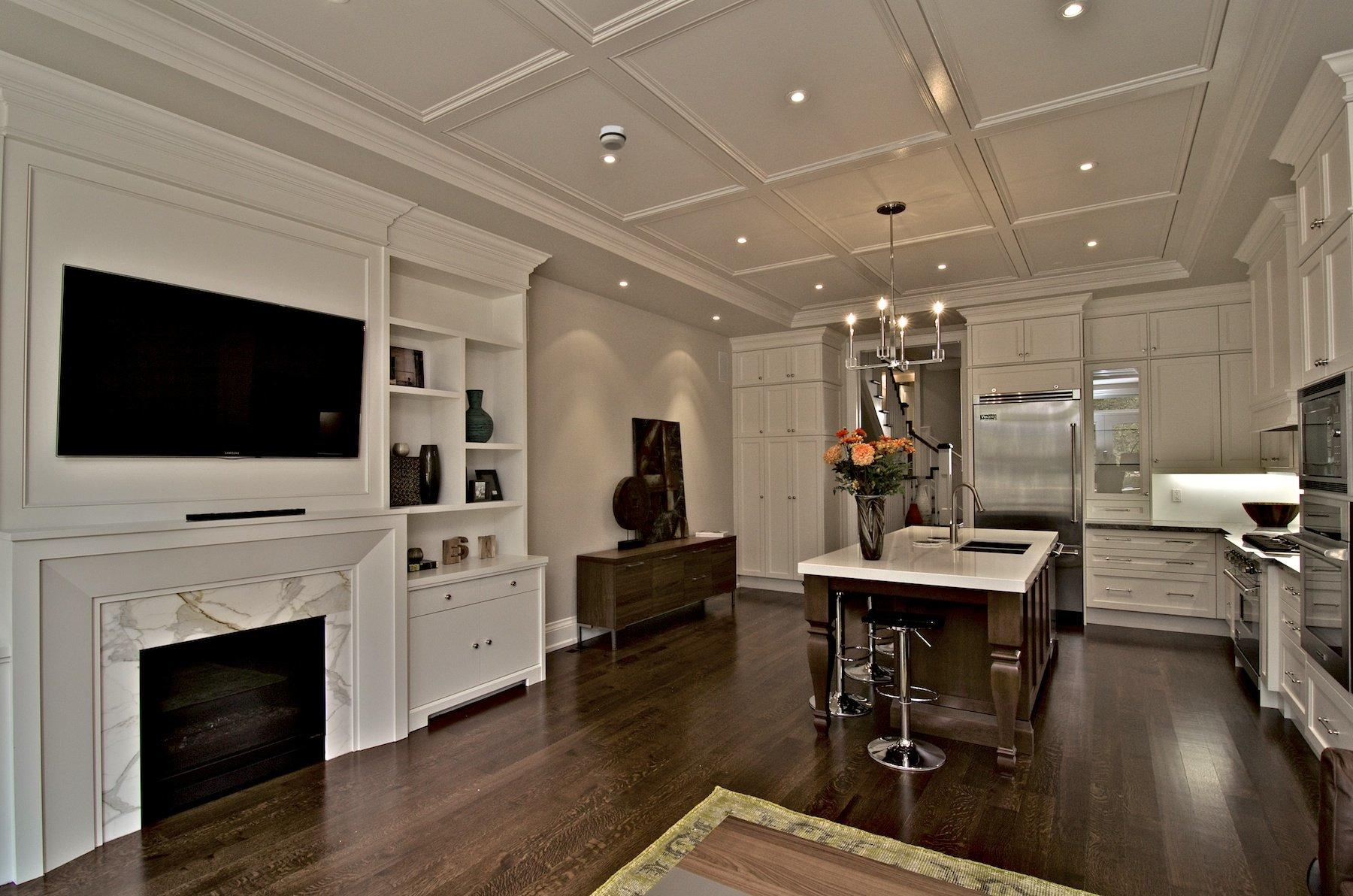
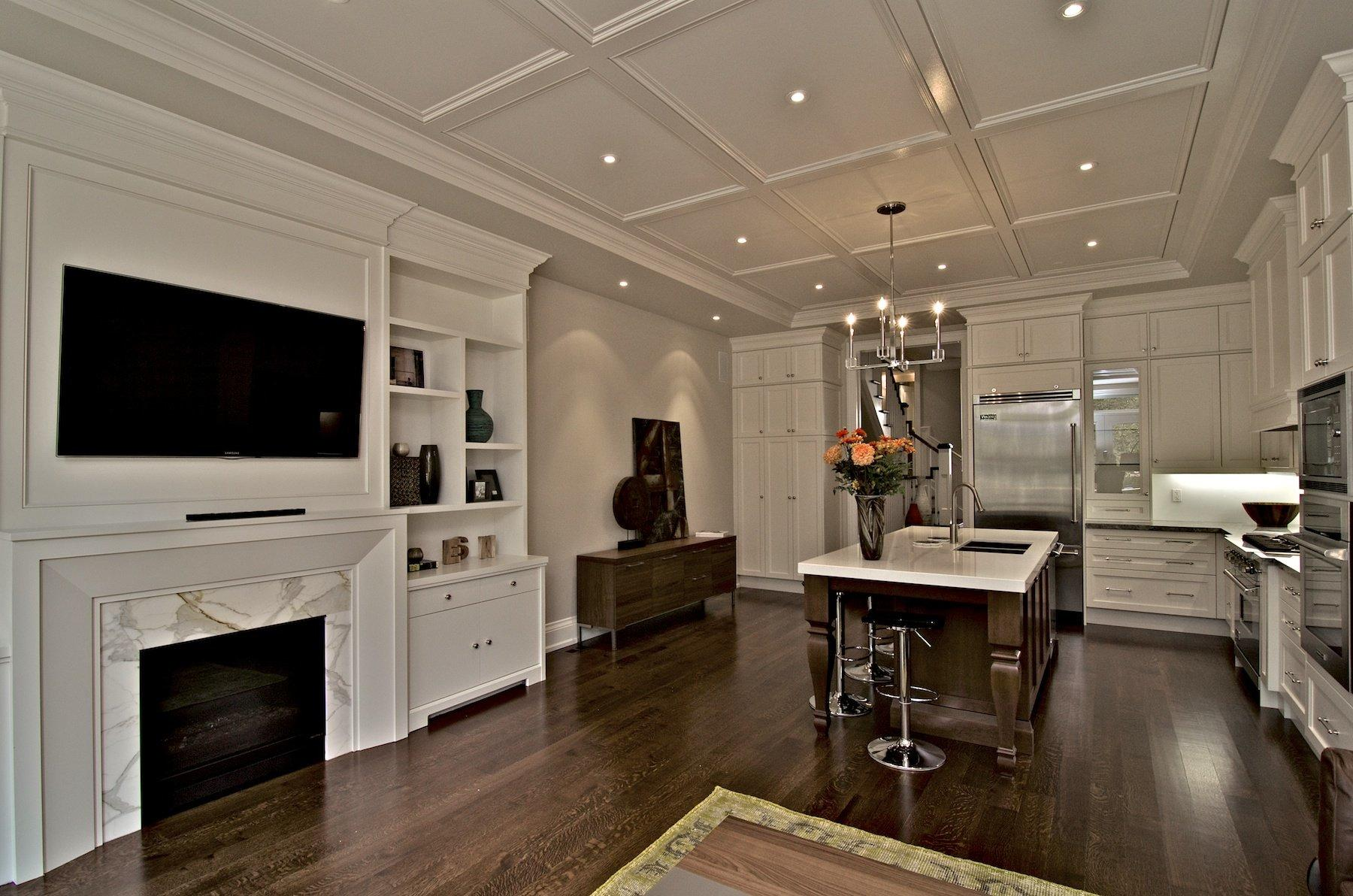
- smoke detector (613, 138)
